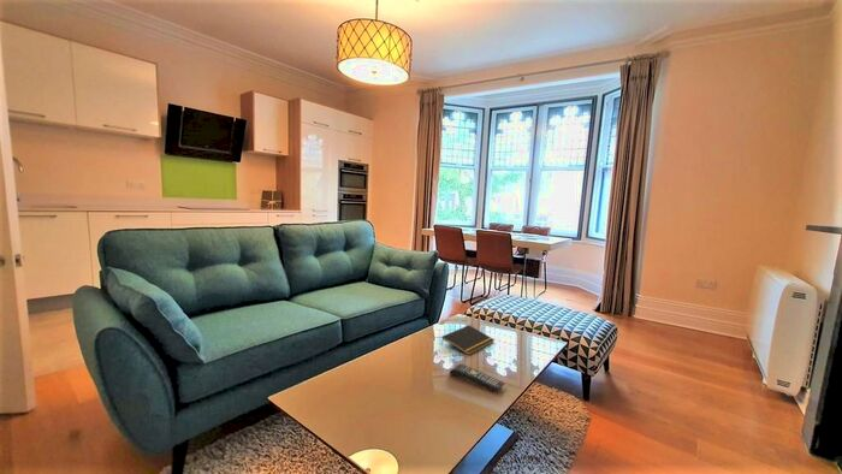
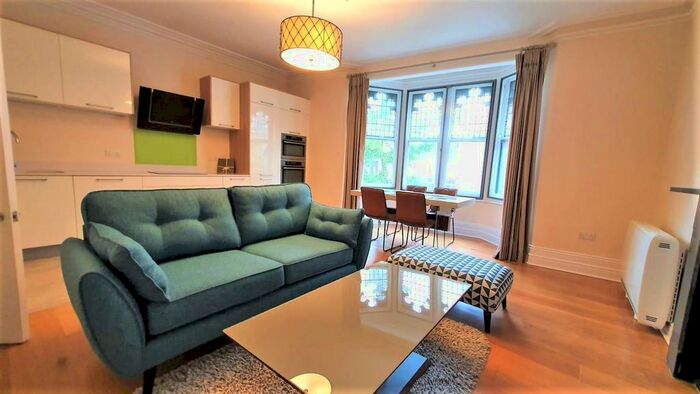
- remote control (475, 377)
- notepad (468, 338)
